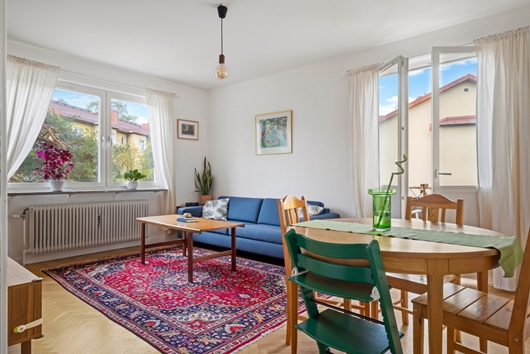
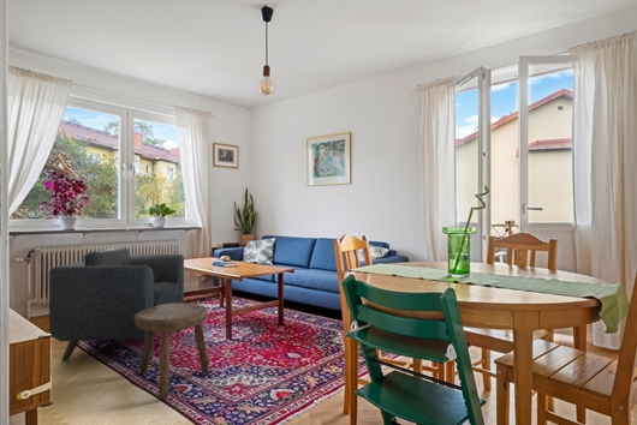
+ armchair (127, 295)
+ stool (168, 345)
